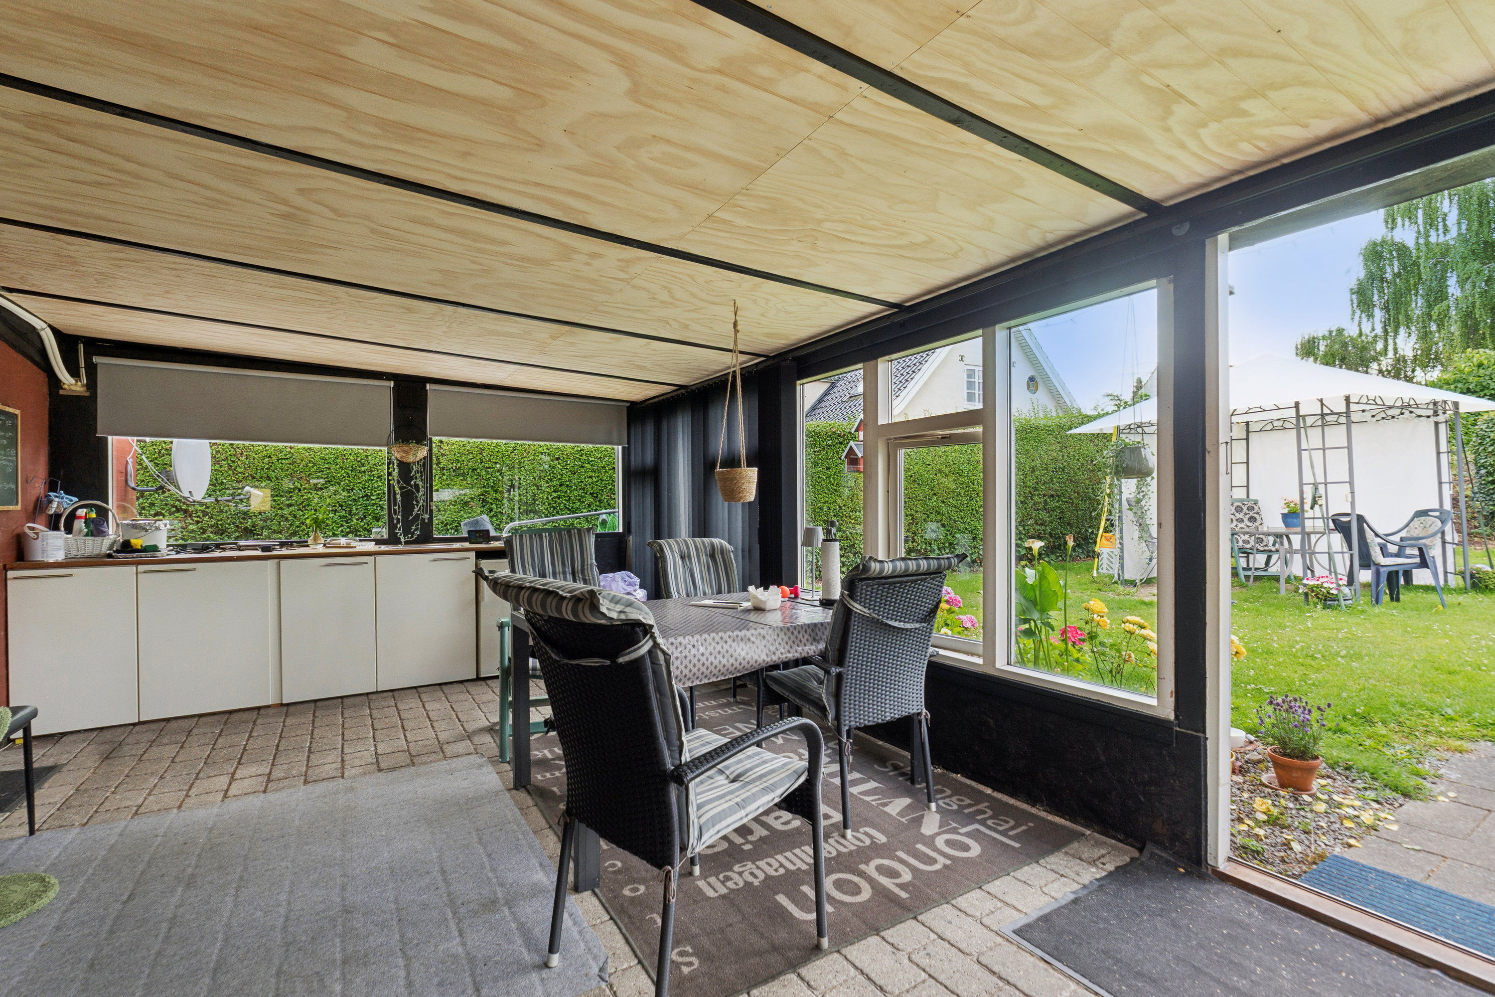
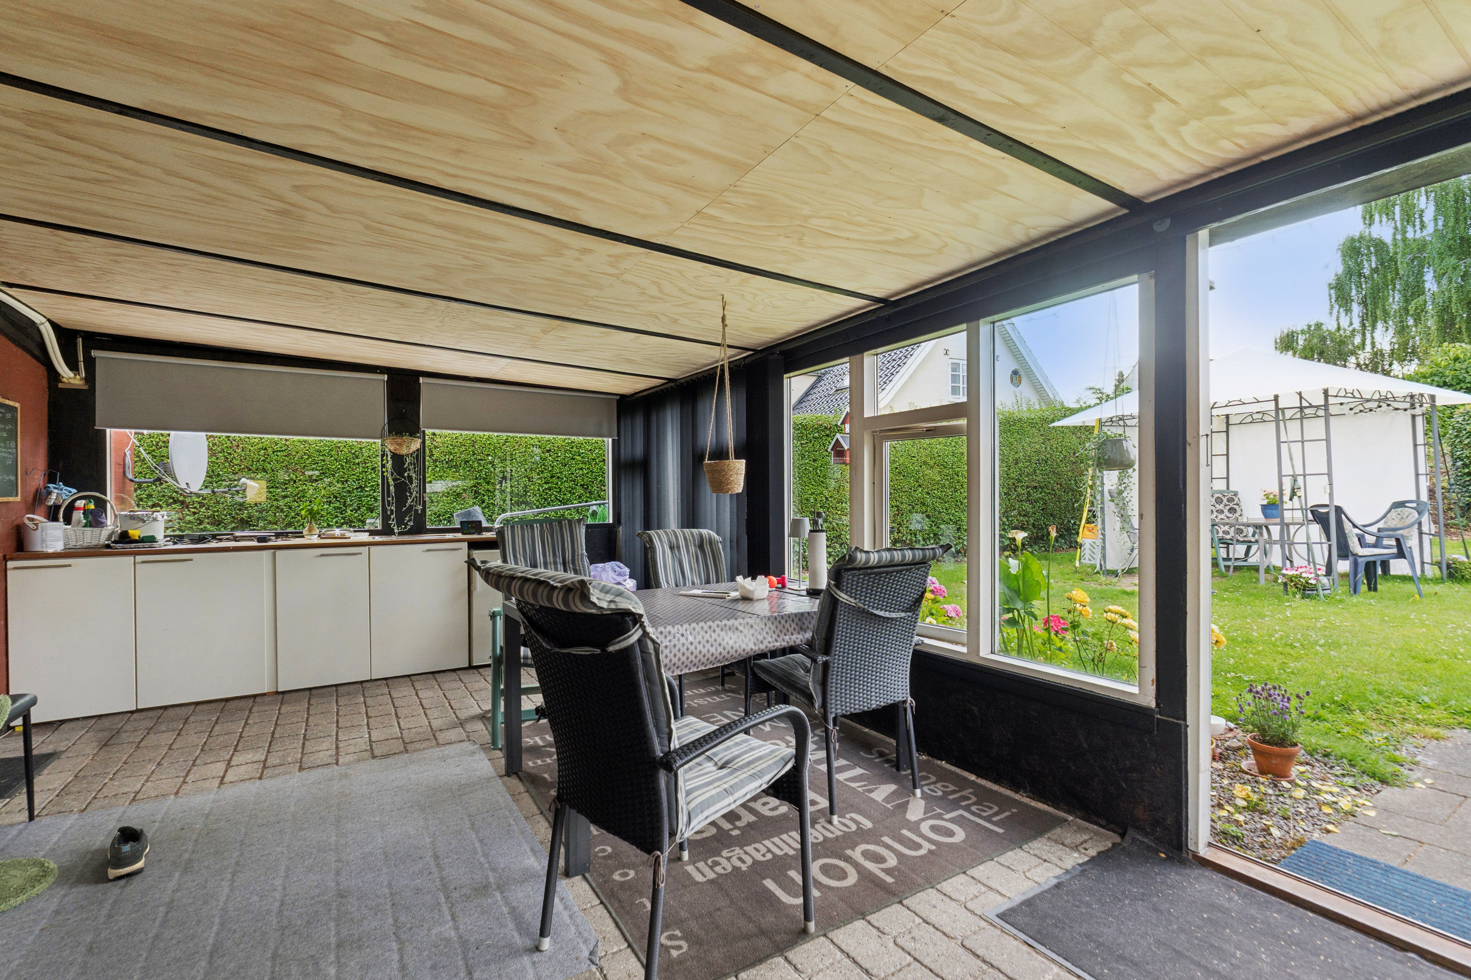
+ shoe (131, 840)
